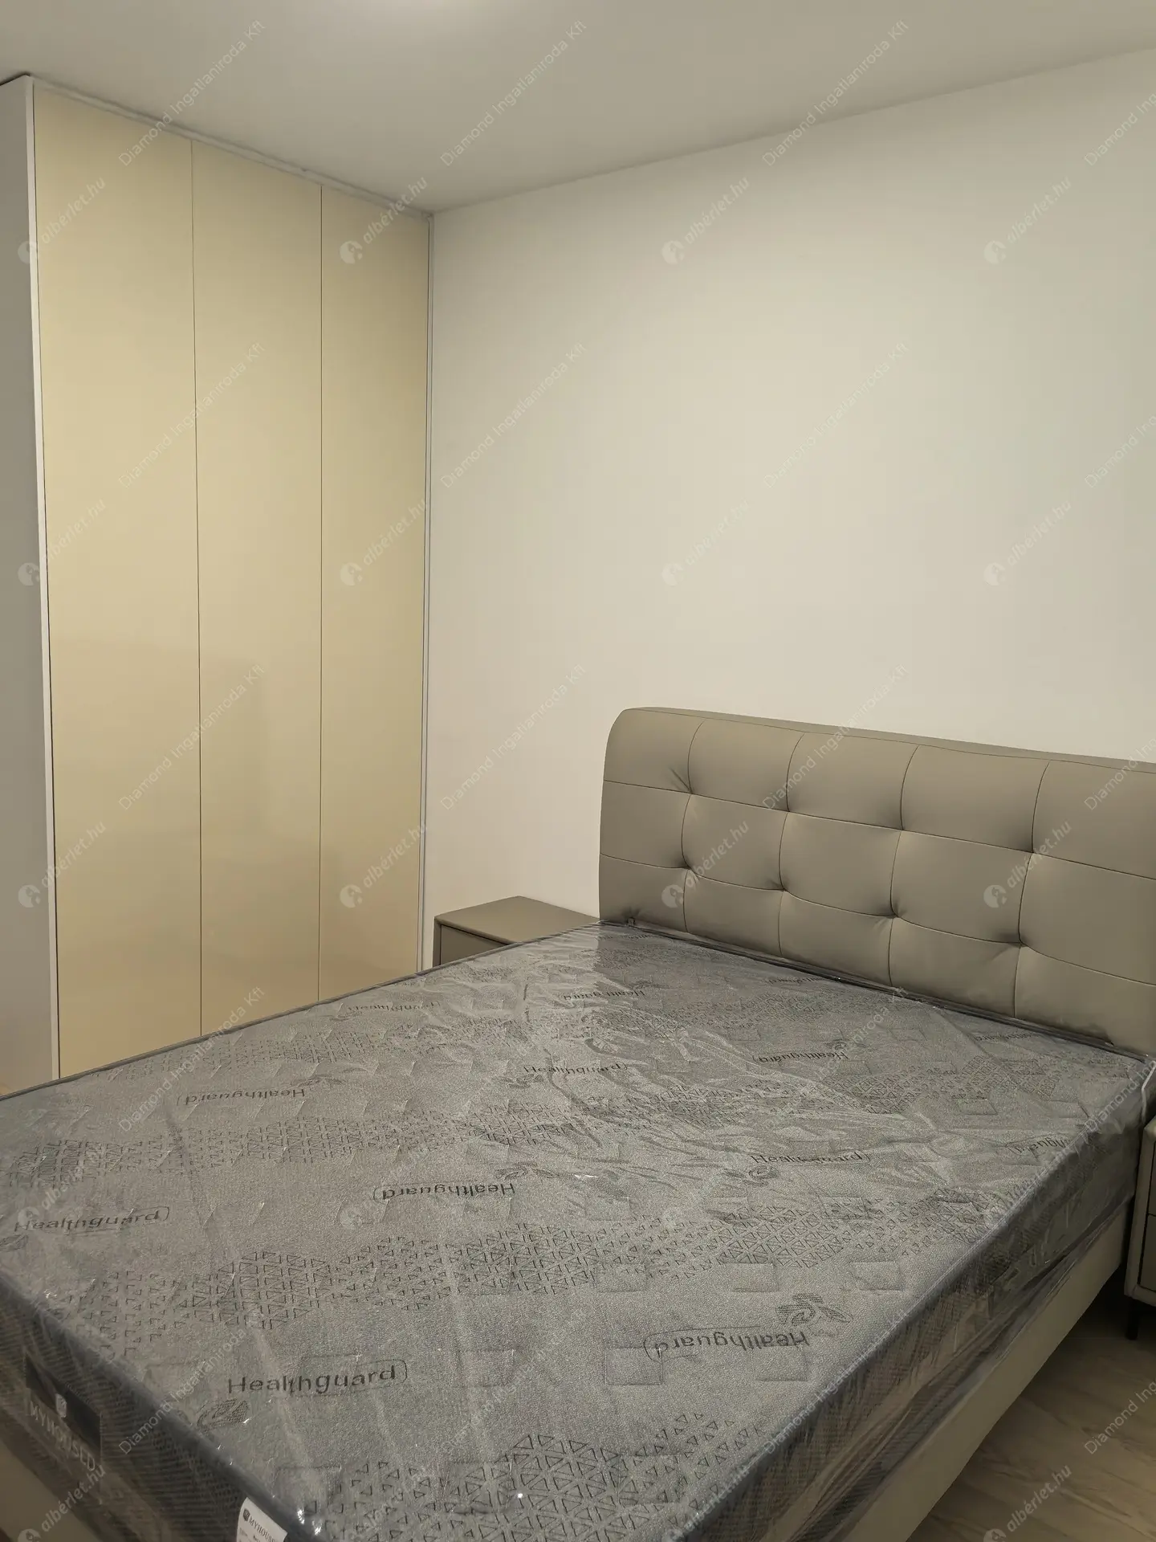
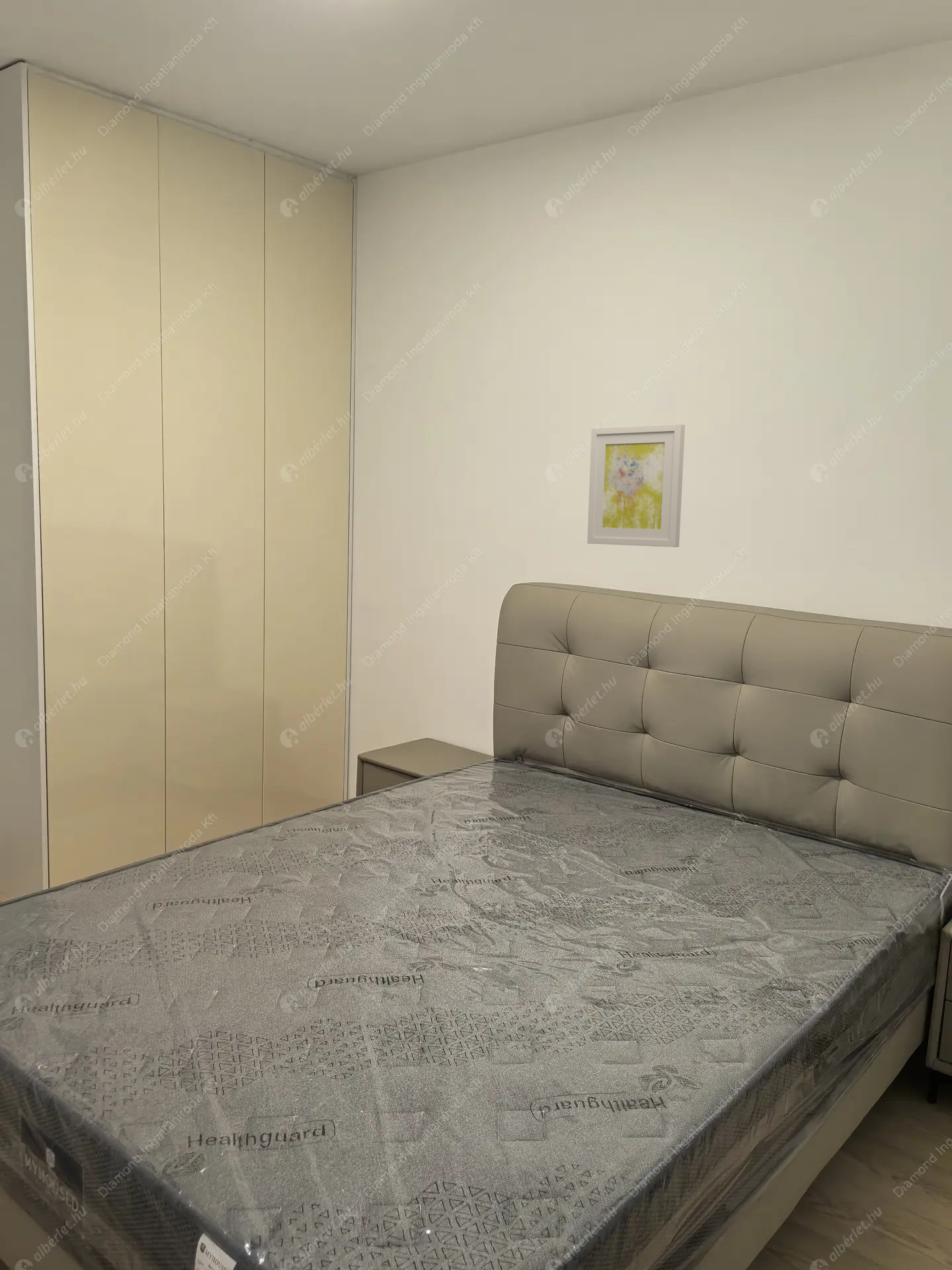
+ wall art (634, 486)
